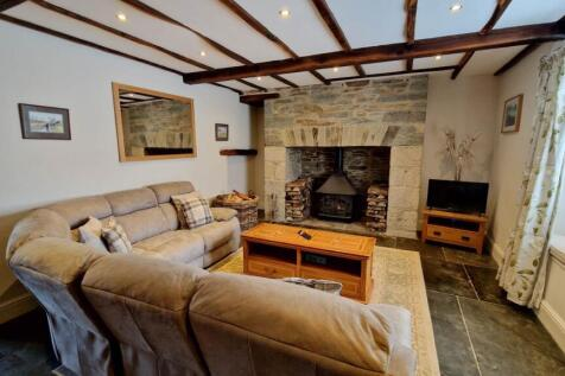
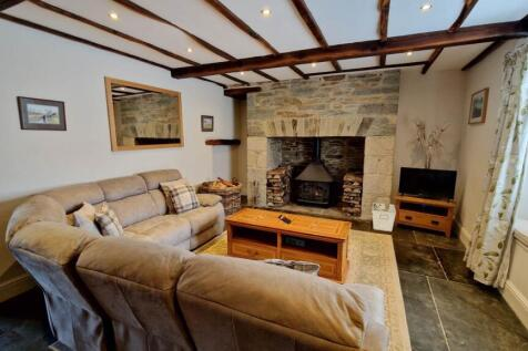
+ storage bin (383, 216)
